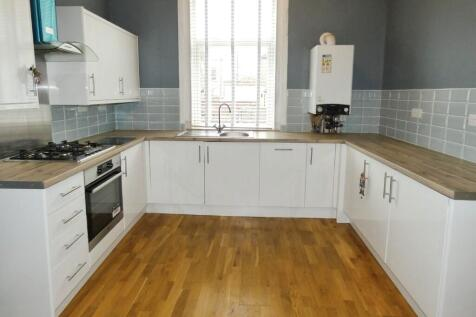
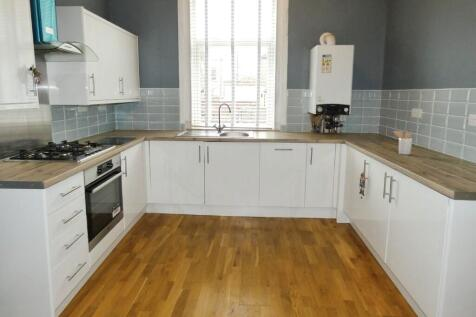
+ utensil holder (402, 141)
